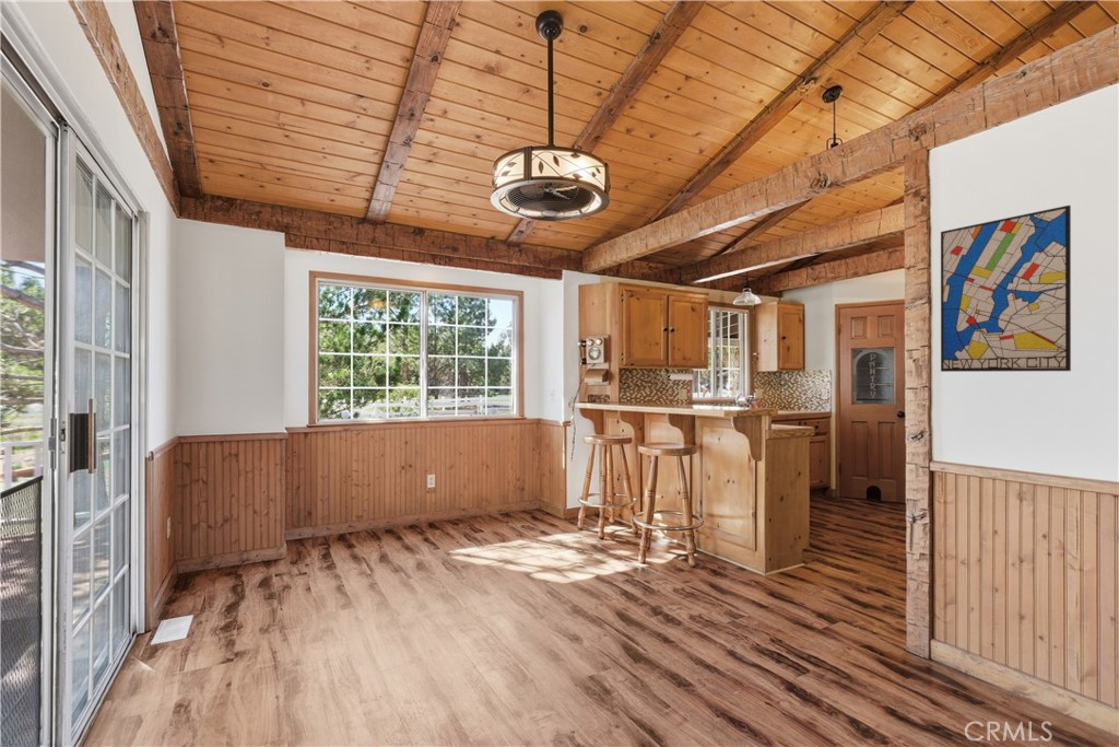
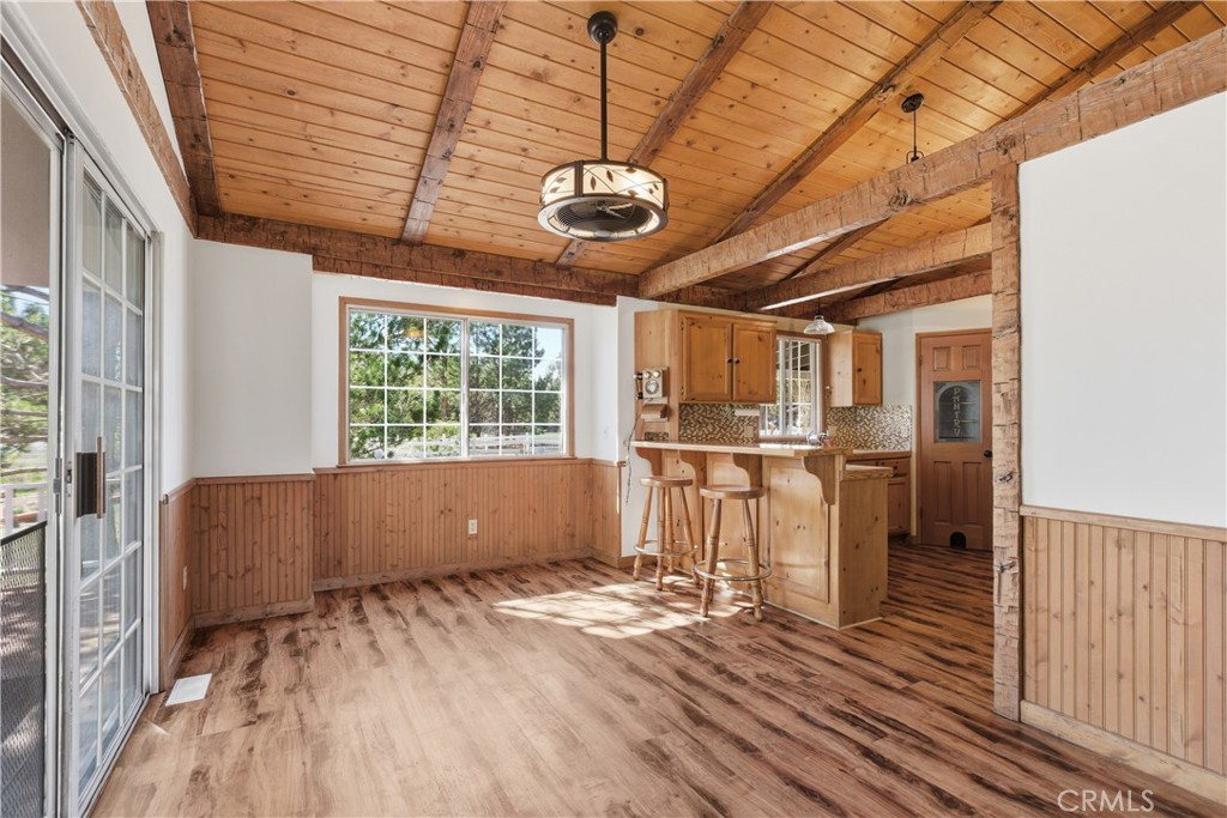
- wall art (1000, 295)
